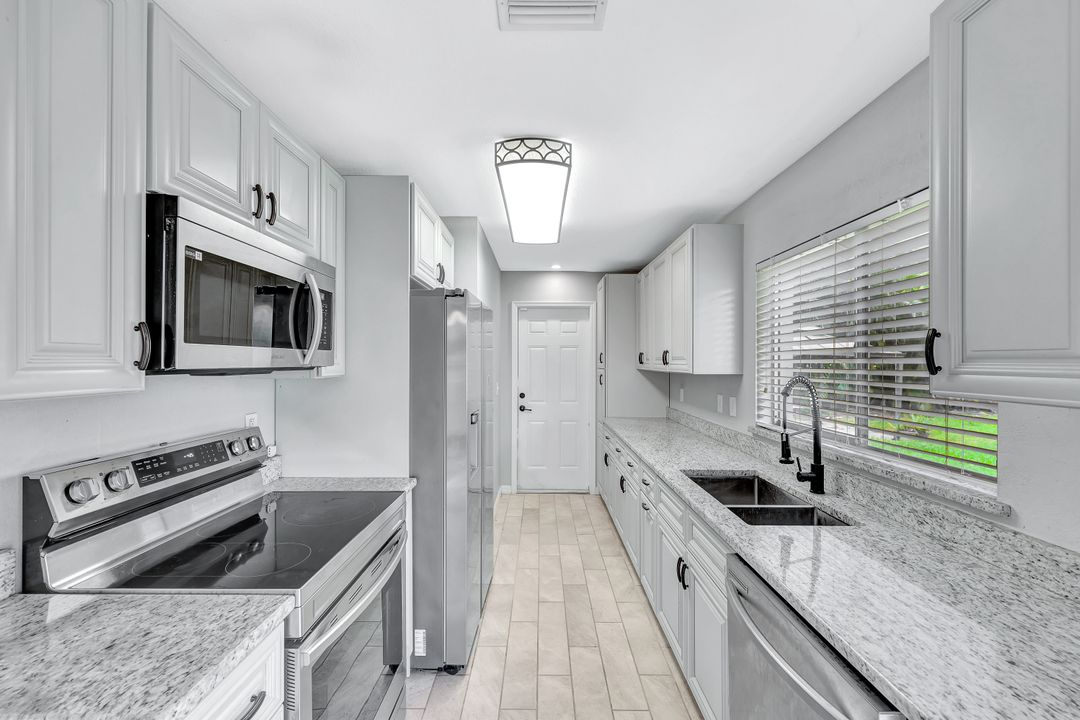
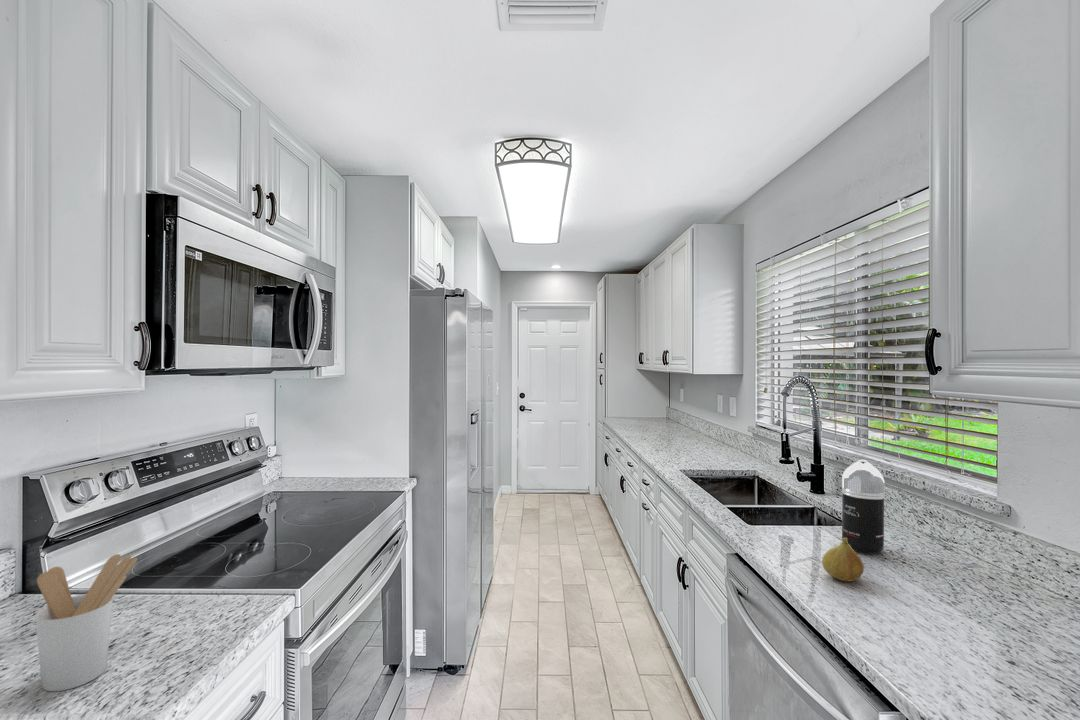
+ spray bottle (862, 504)
+ fruit (842, 557)
+ utensil holder (90, 615)
